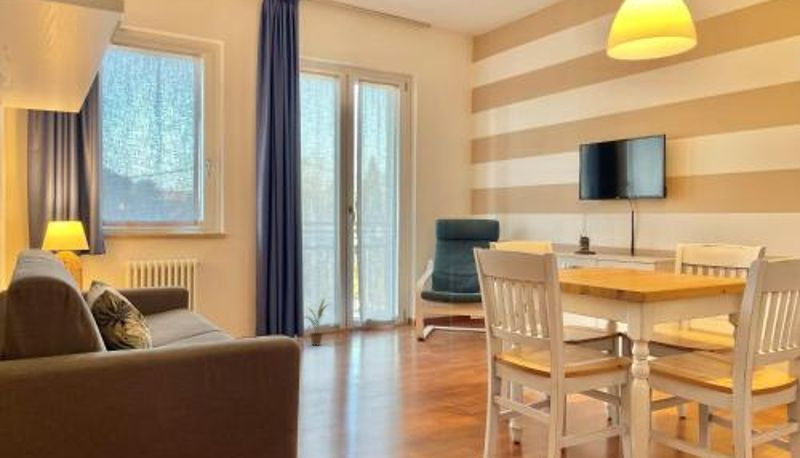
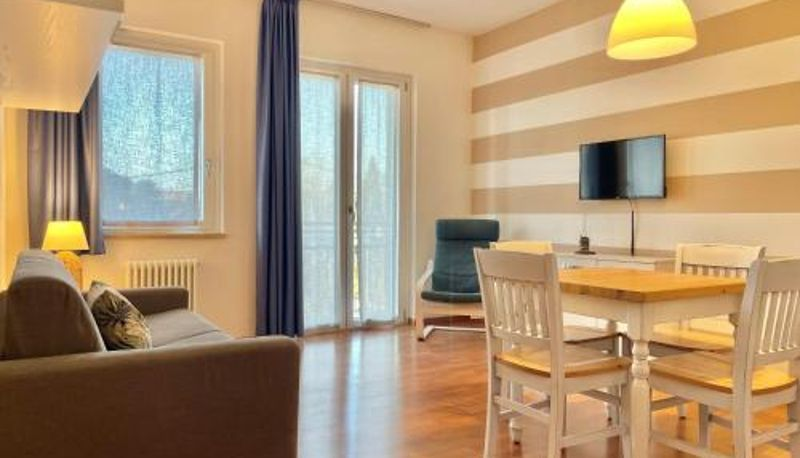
- potted plant (318, 323)
